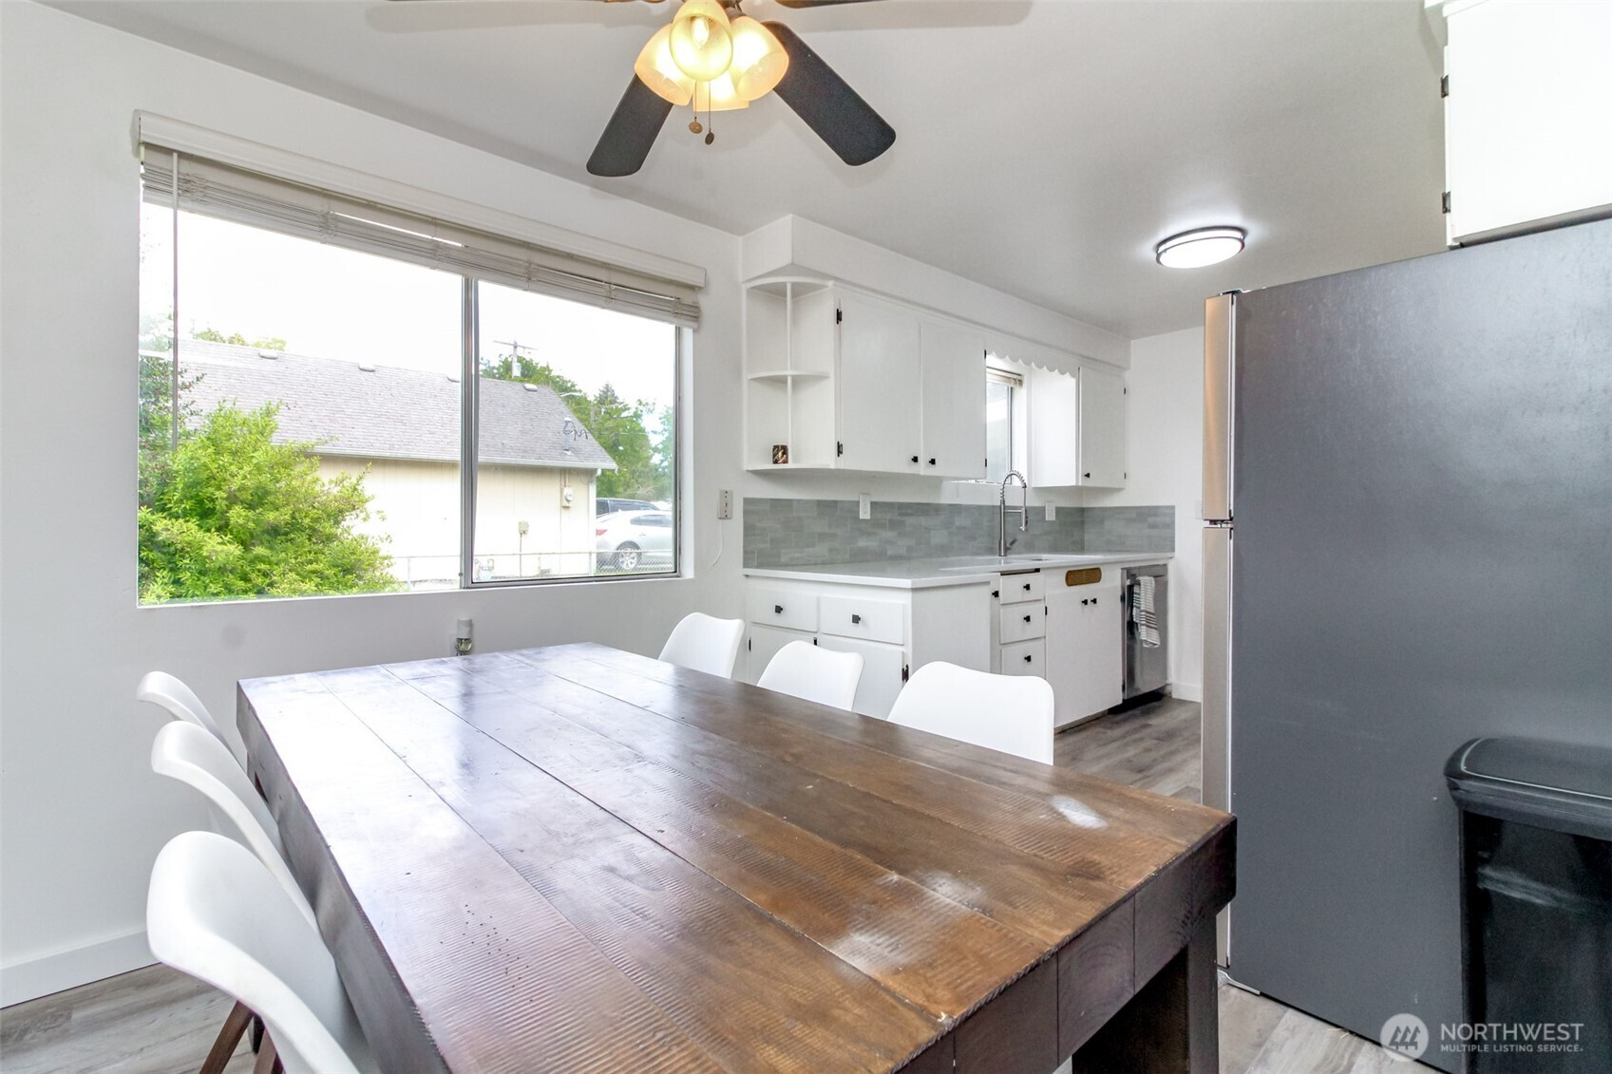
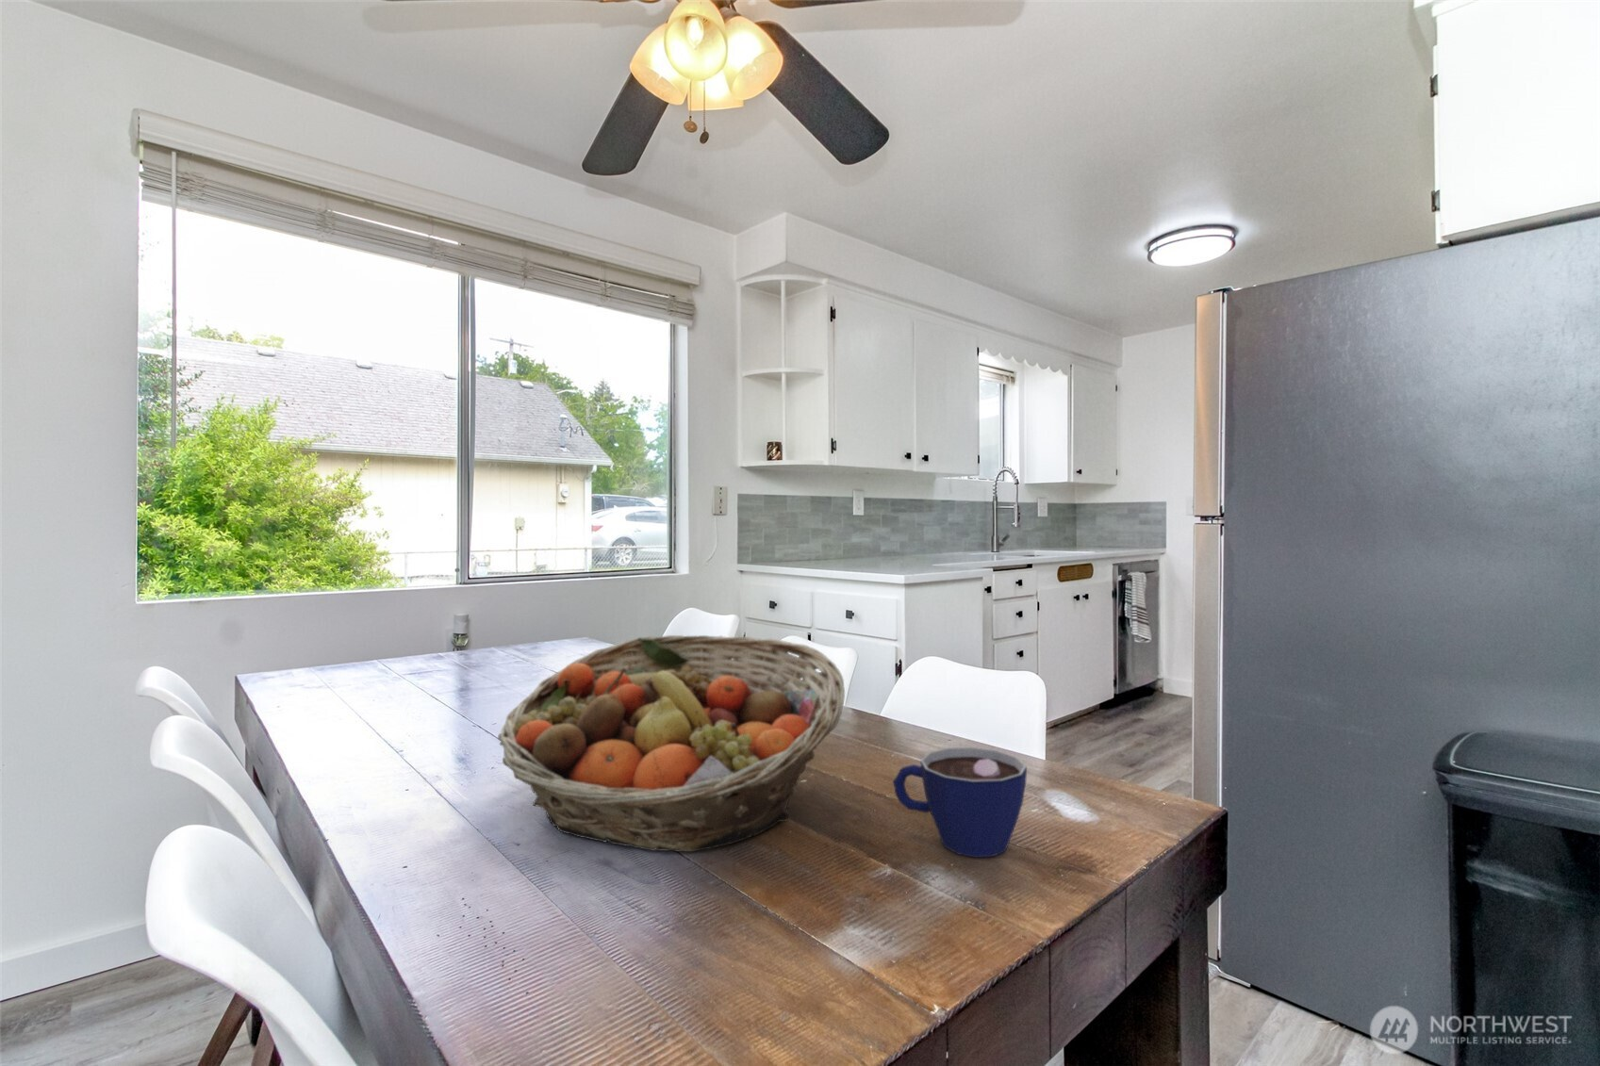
+ cup (956, 798)
+ fruit basket (674, 726)
